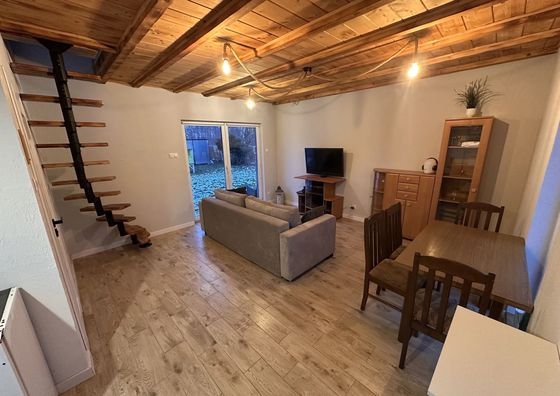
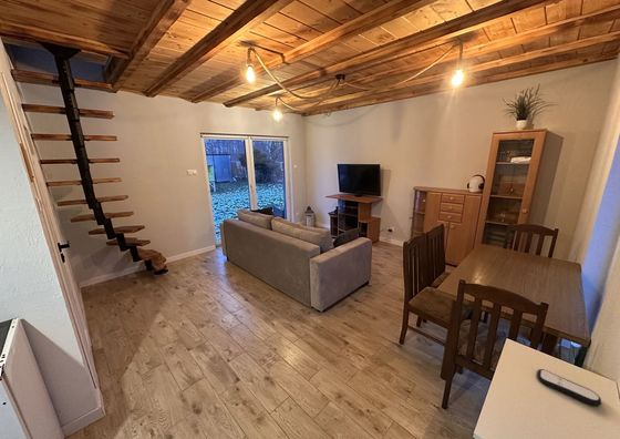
+ remote control (567, 386)
